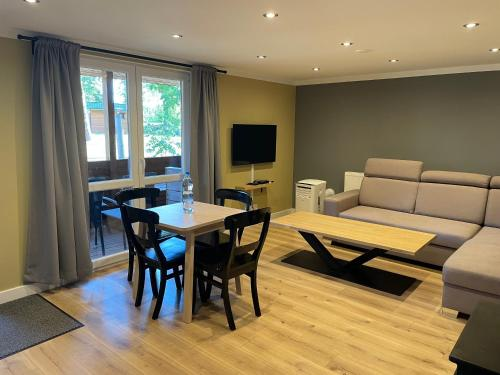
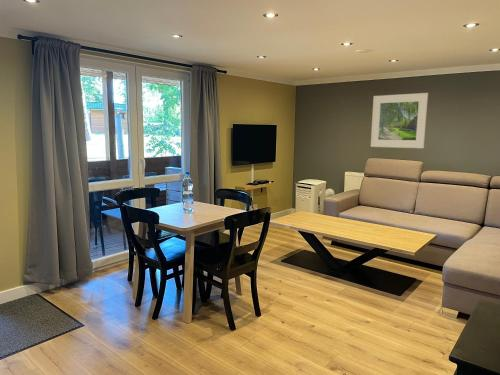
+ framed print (397, 121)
